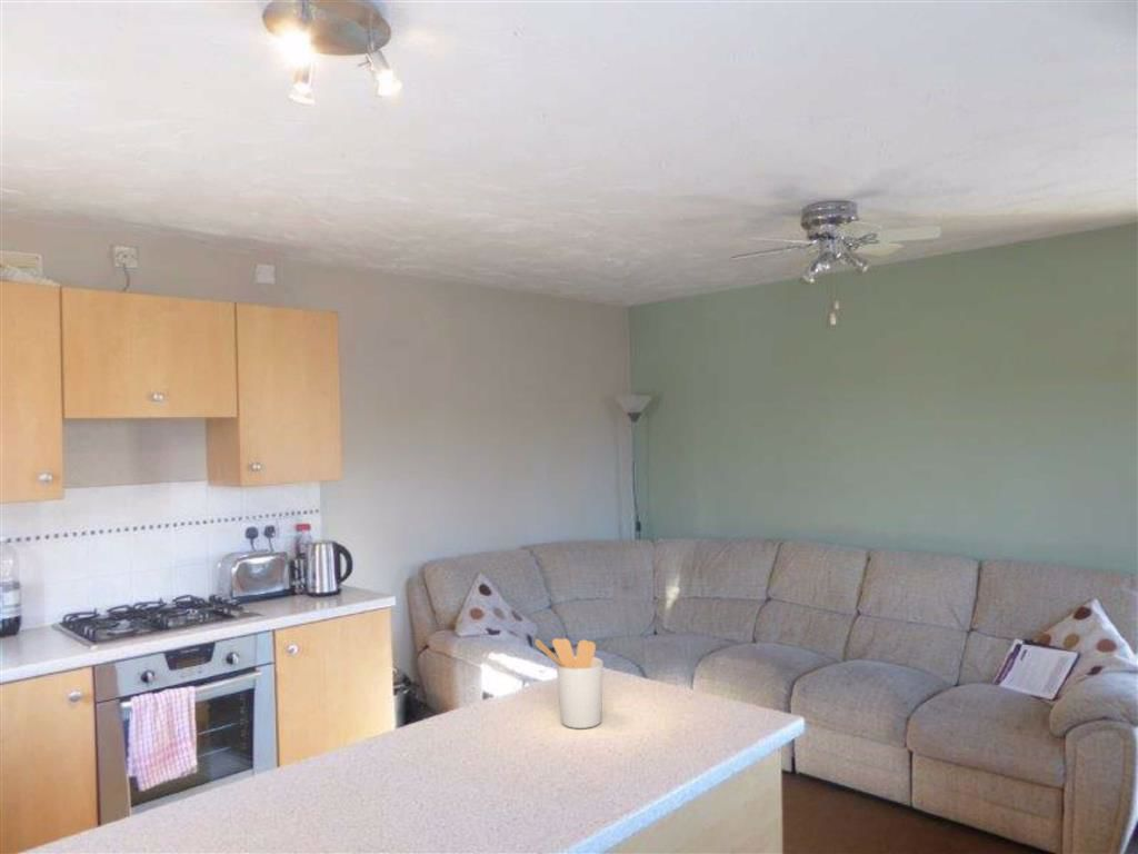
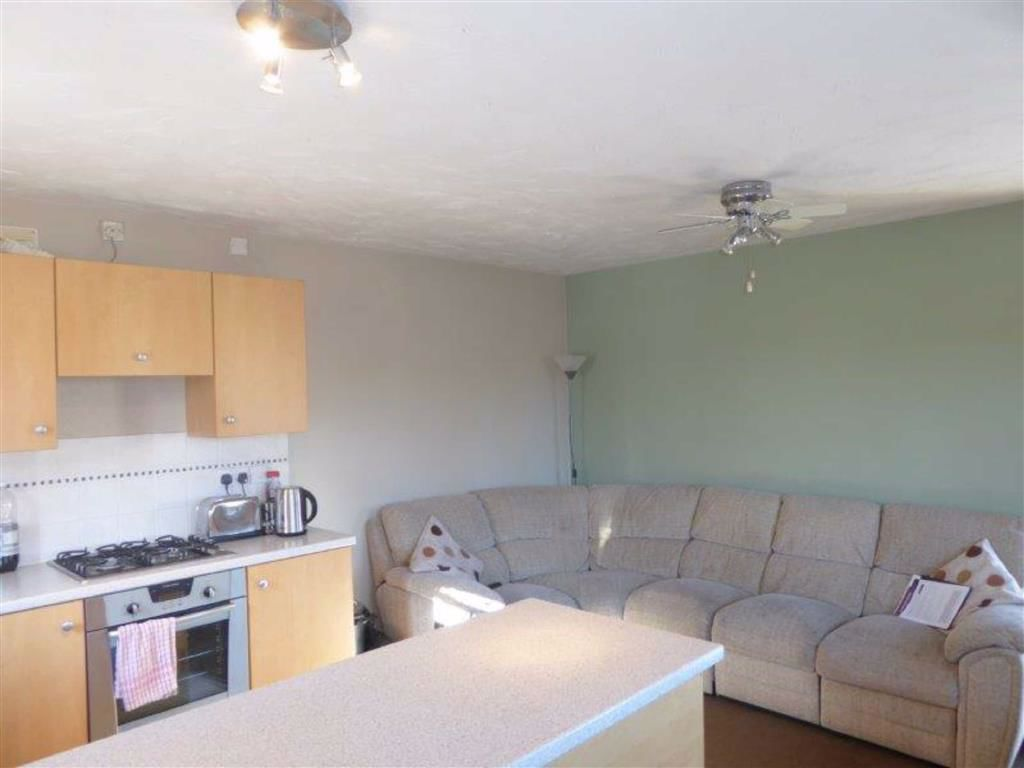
- utensil holder (568, 678)
